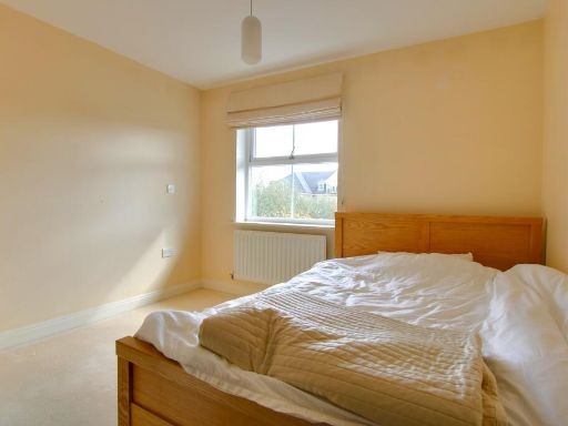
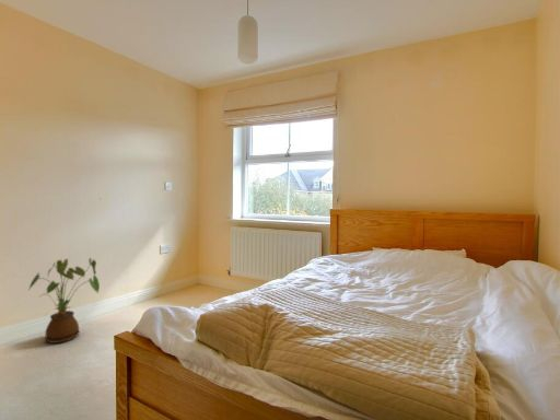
+ house plant (68, 300)
